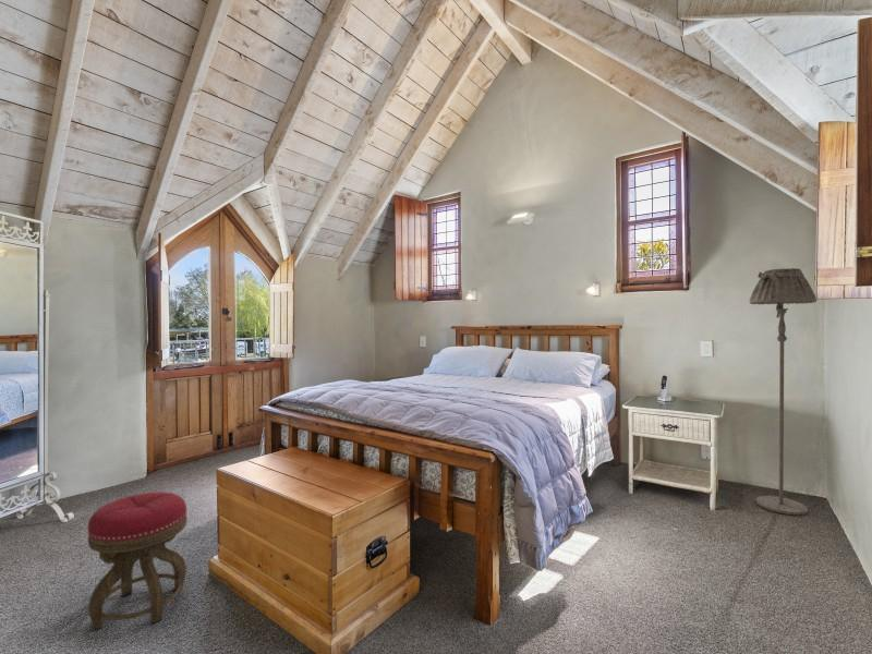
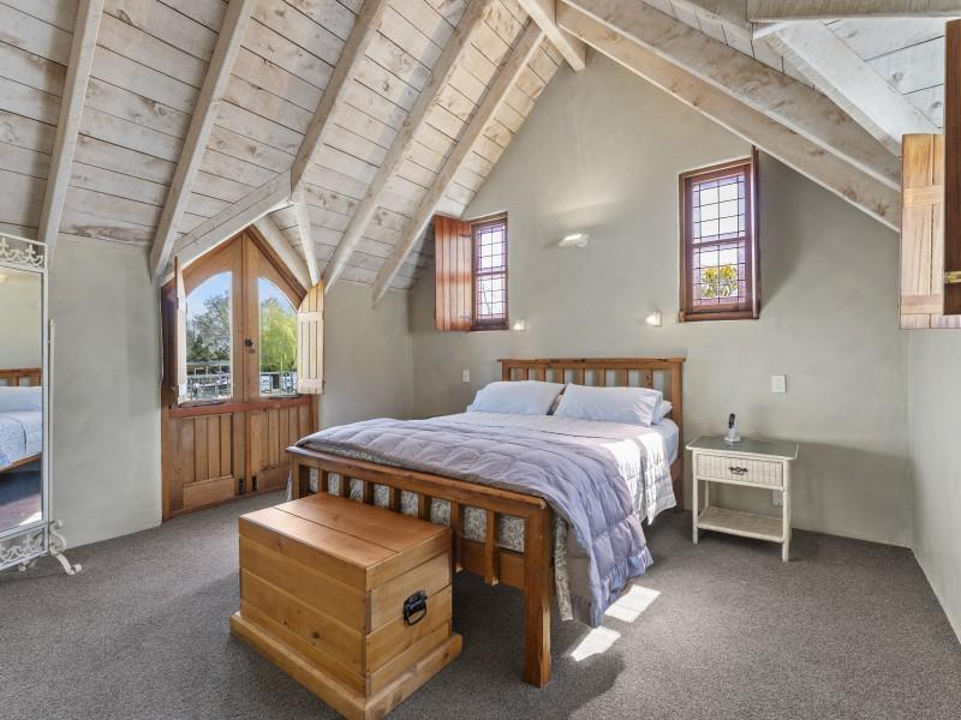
- floor lamp (780, 388)
- stool (140, 554)
